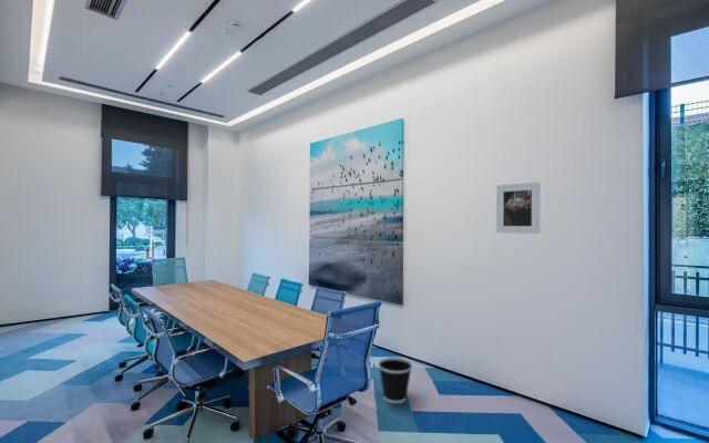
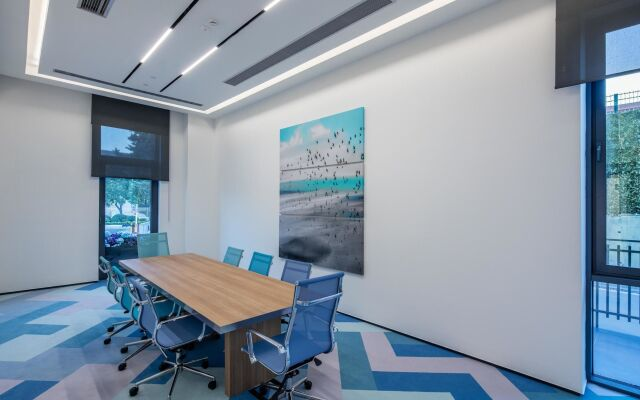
- wastebasket (394, 381)
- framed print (517, 208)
